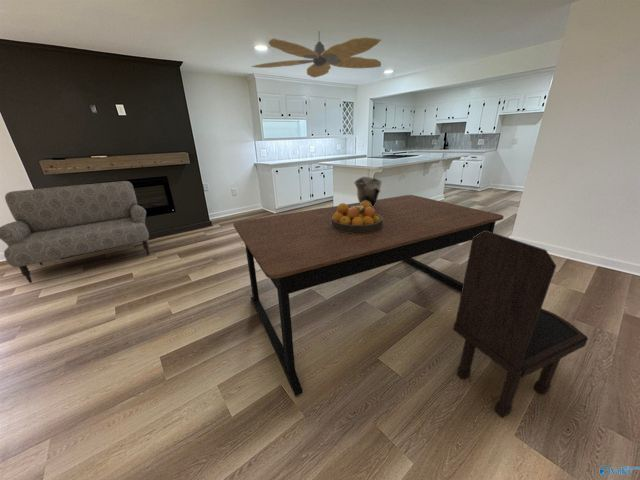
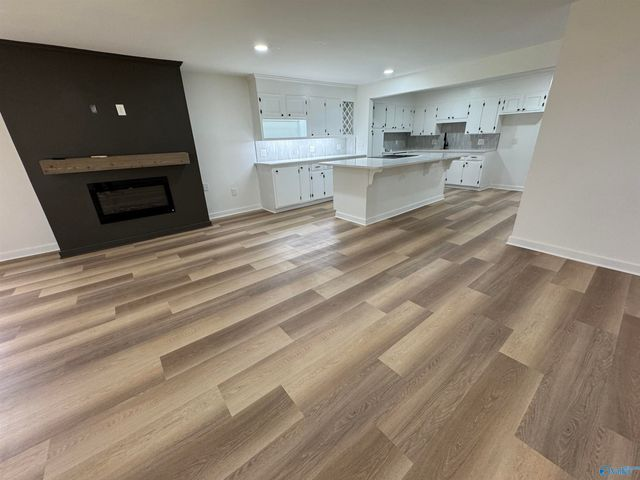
- sofa (84, 226)
- ceiling fan (317, 50)
- dining chair (521, 316)
- vase (367, 193)
- fruit bowl (356, 214)
- dining table (366, 263)
